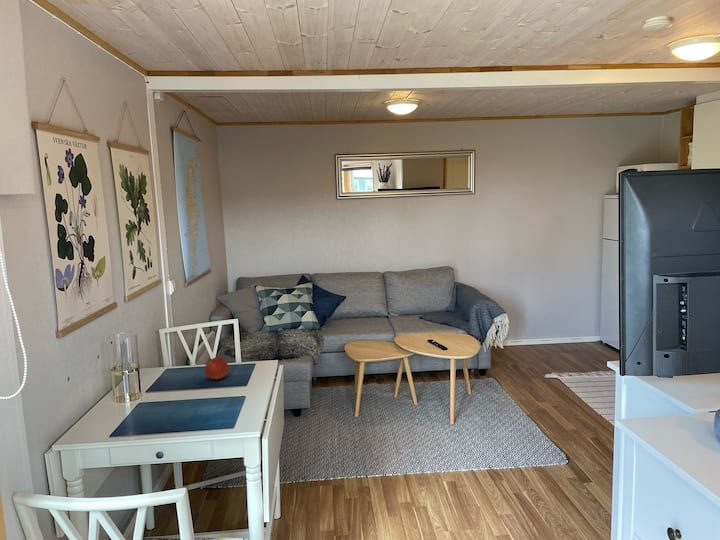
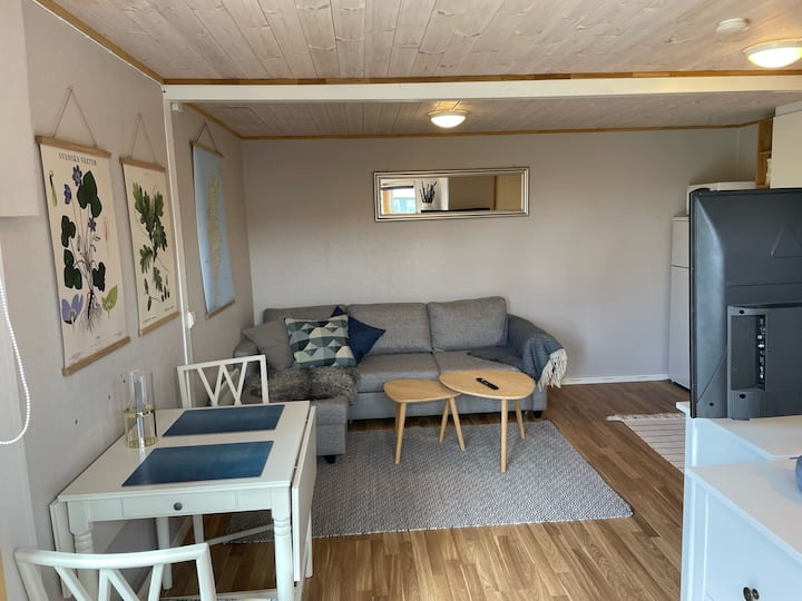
- fruit (216, 367)
